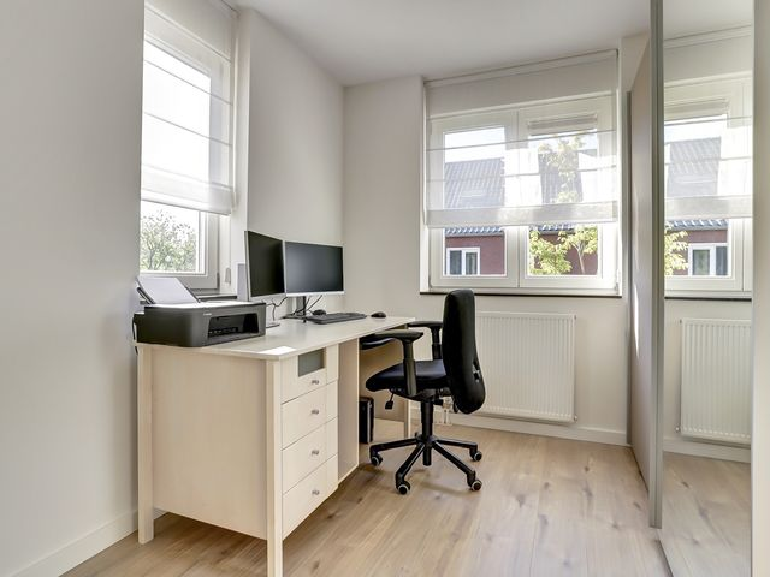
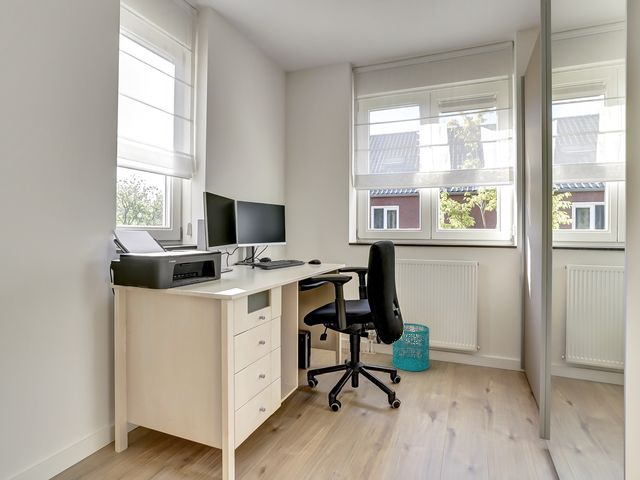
+ wastebasket (410, 346)
